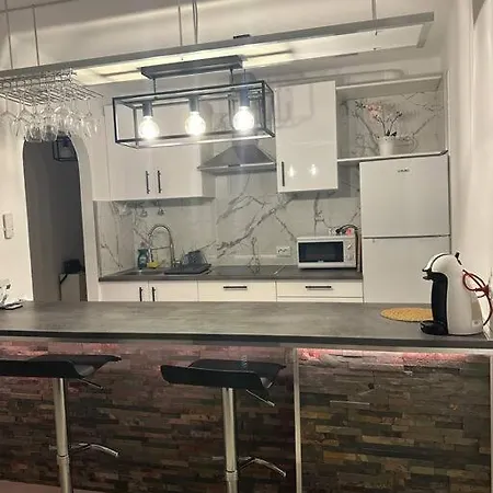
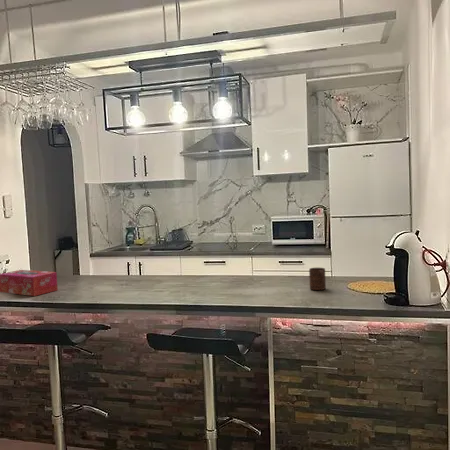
+ tissue box (27, 282)
+ cup (319, 279)
